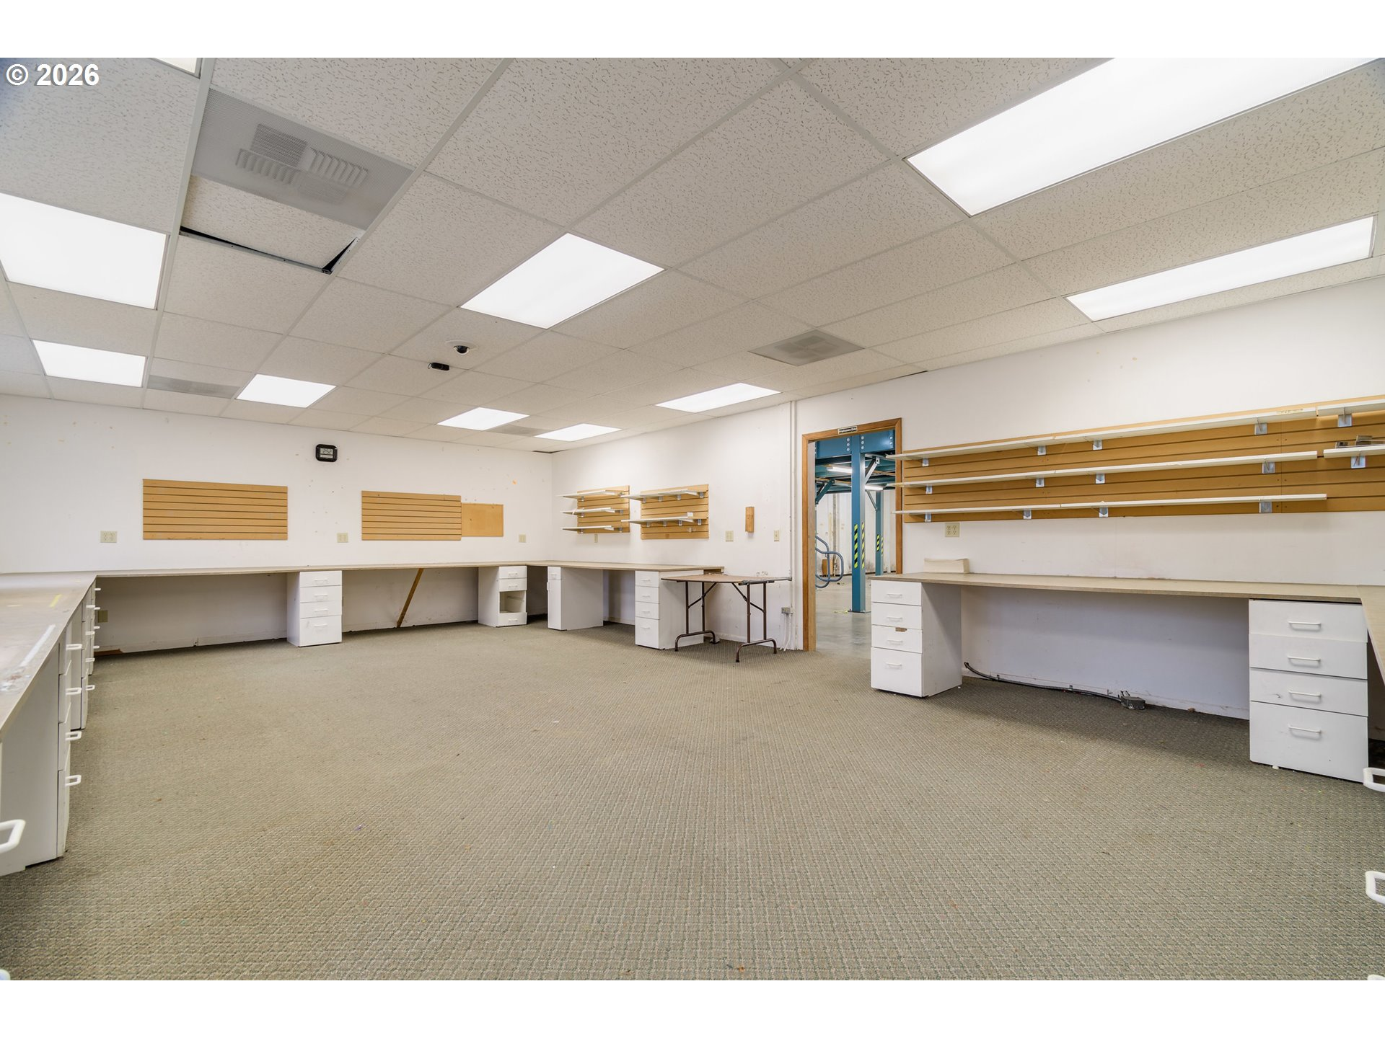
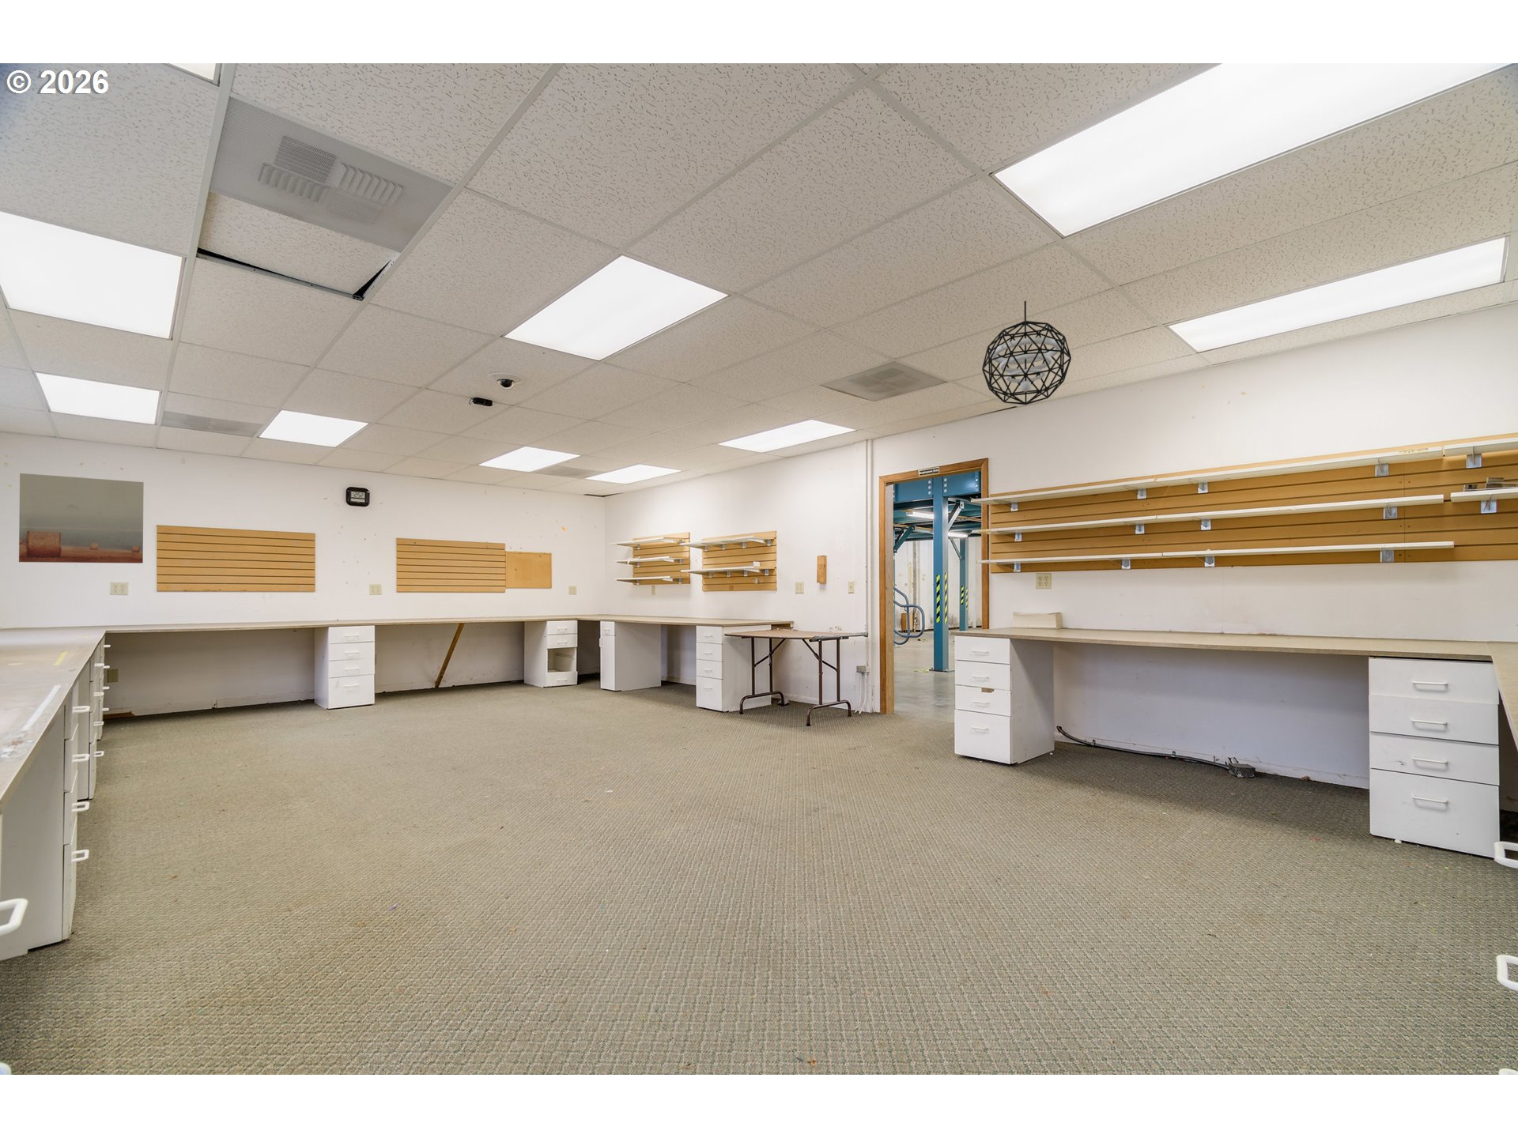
+ pendant light (1026, 353)
+ wall art (84, 520)
